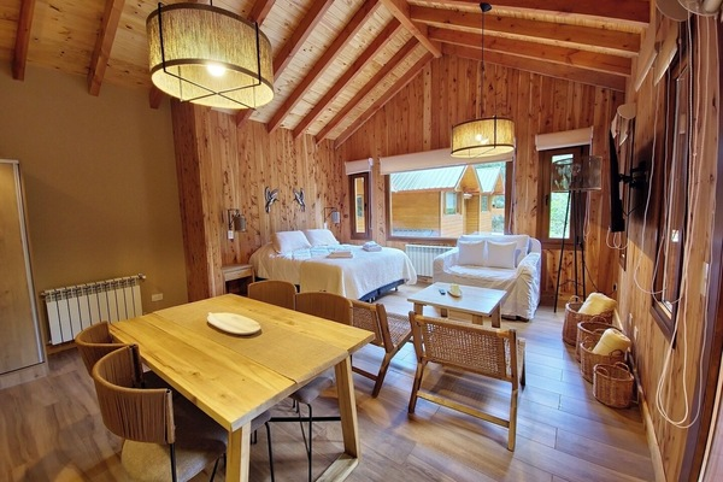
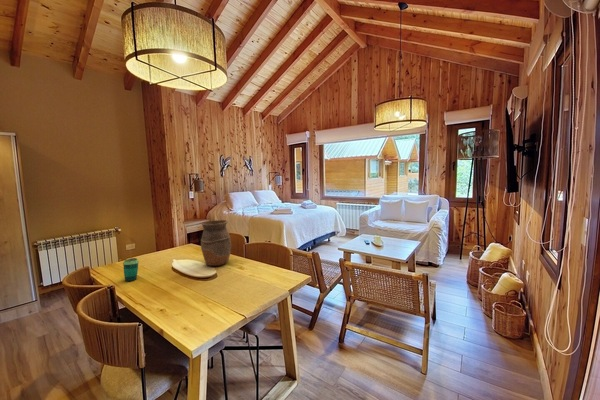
+ vase (216, 243)
+ cup (131, 269)
